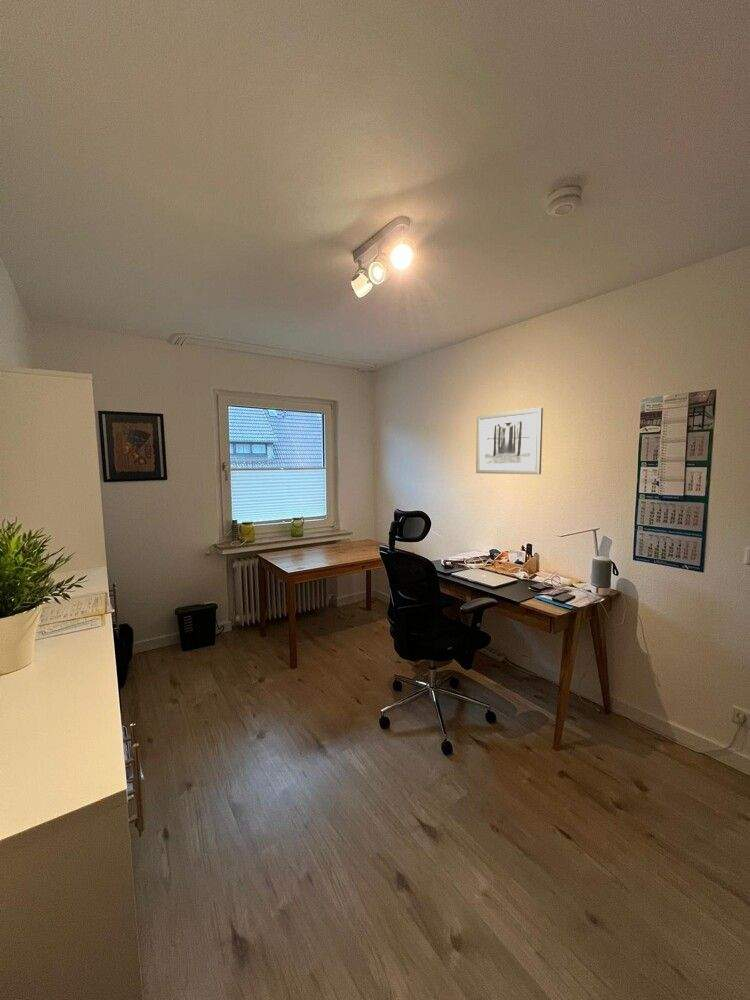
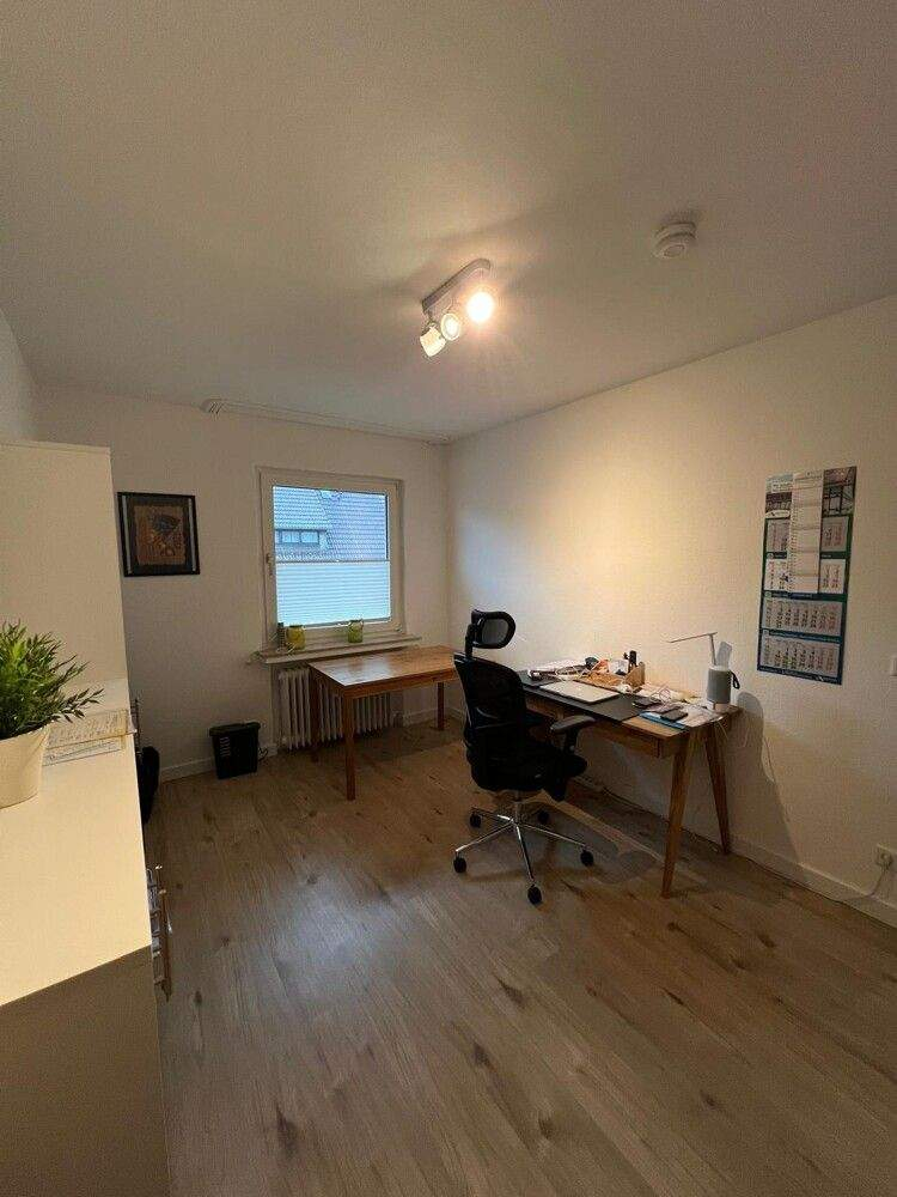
- wall art (506, 443)
